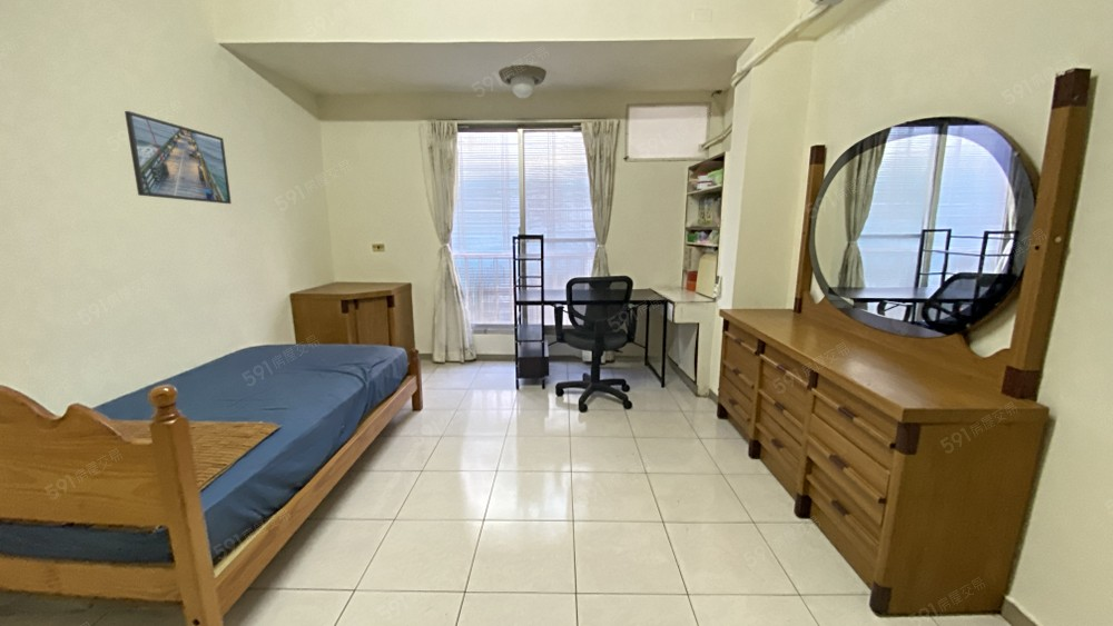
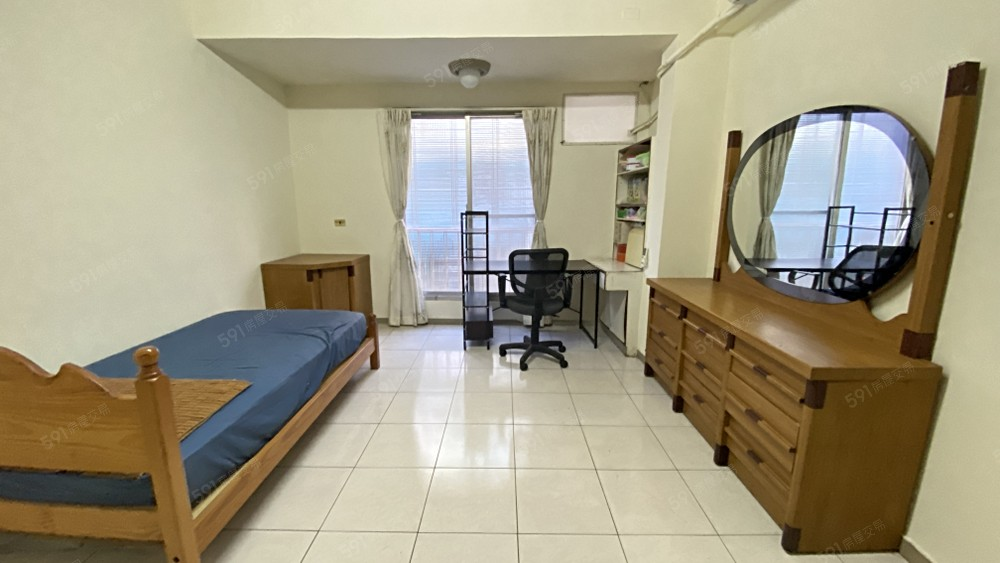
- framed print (185, 163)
